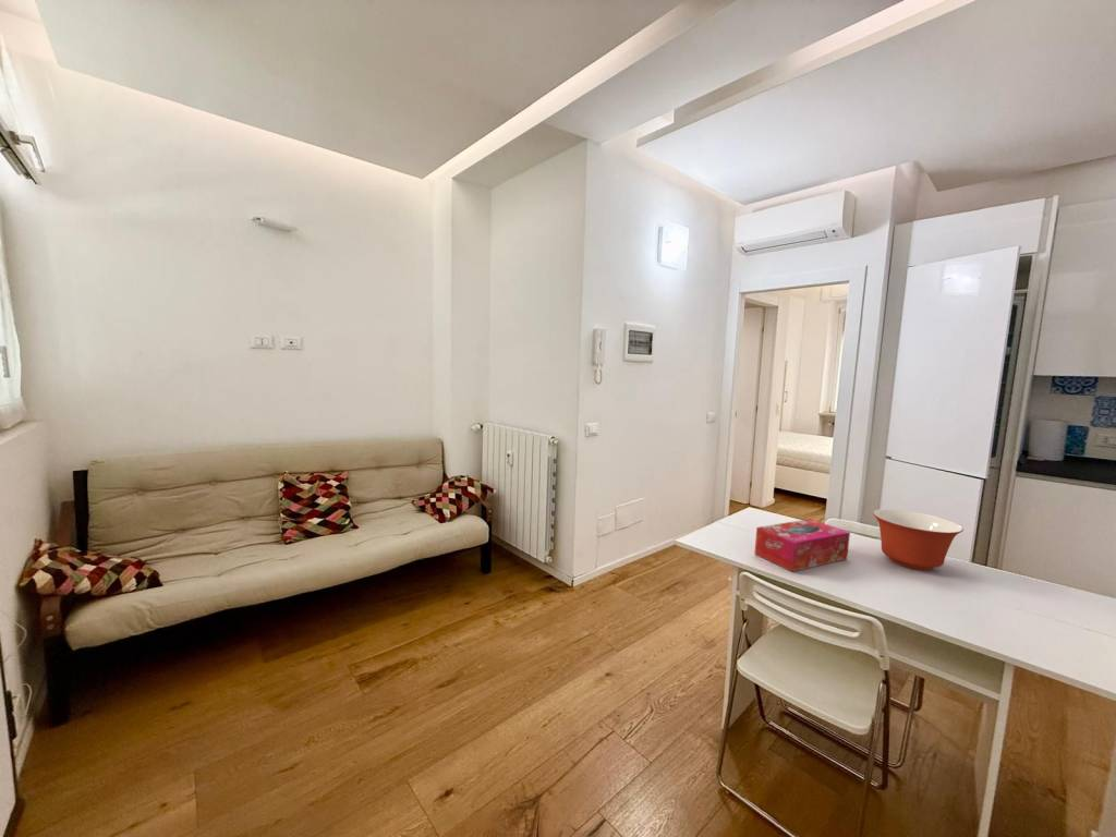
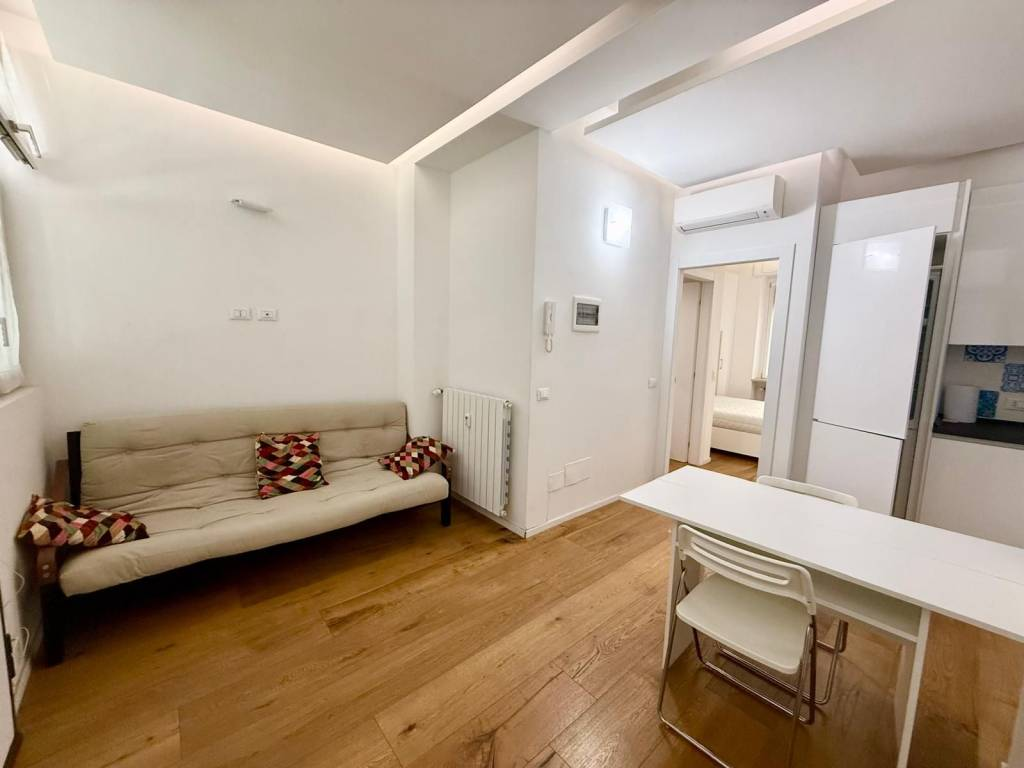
- mixing bowl (912, 541)
- tissue box (801, 543)
